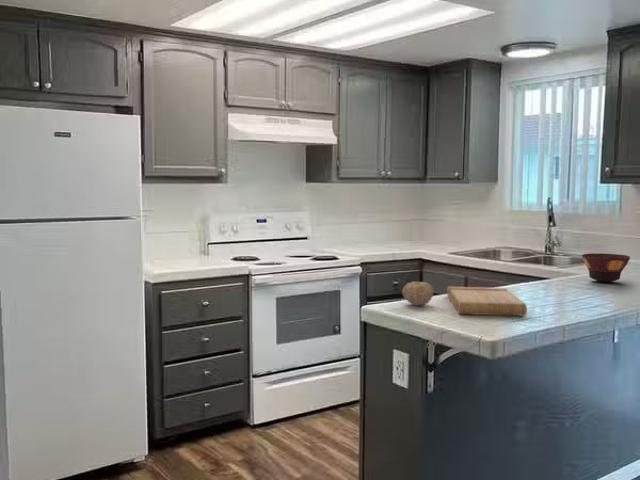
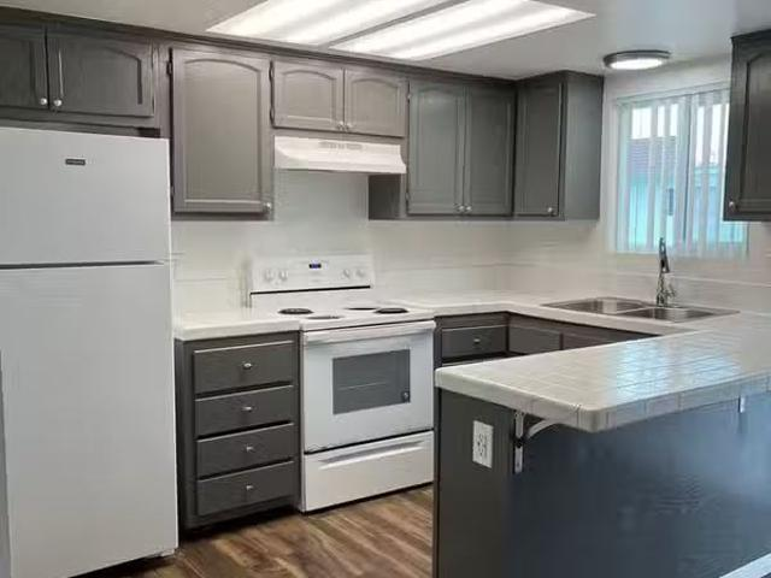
- fruit (417, 293)
- cutting board (483, 300)
- bowl (605, 268)
